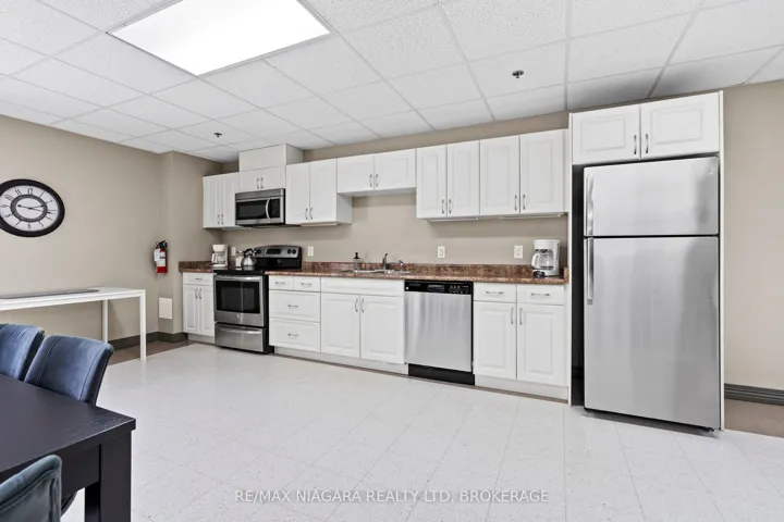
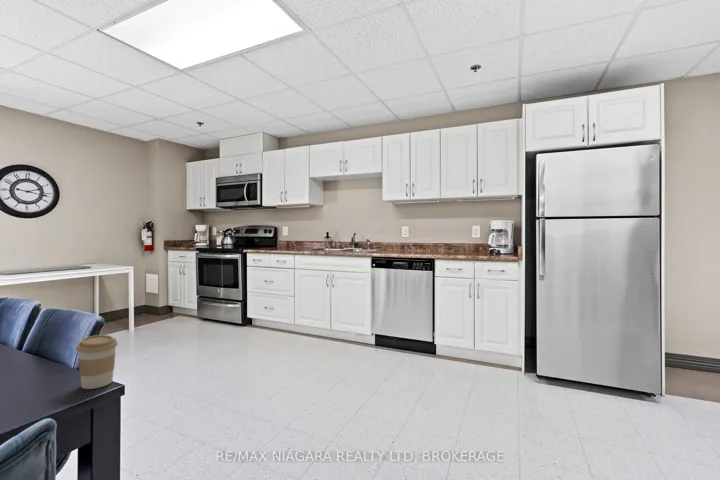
+ coffee cup (97, 360)
